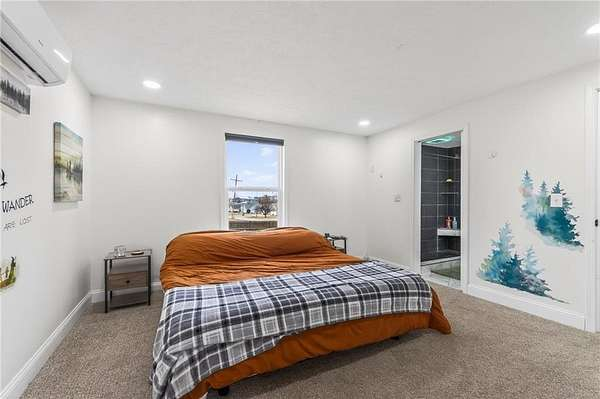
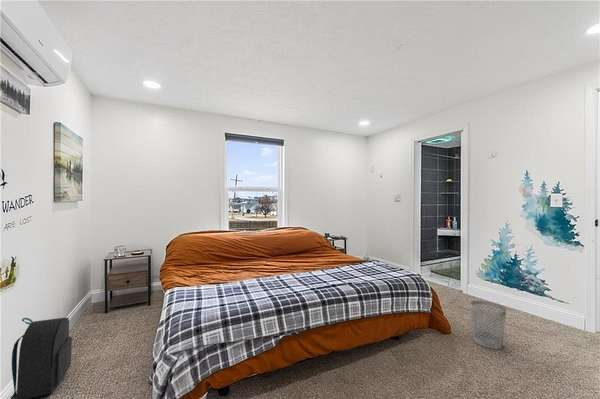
+ backpack (44, 351)
+ wastebasket (487, 324)
